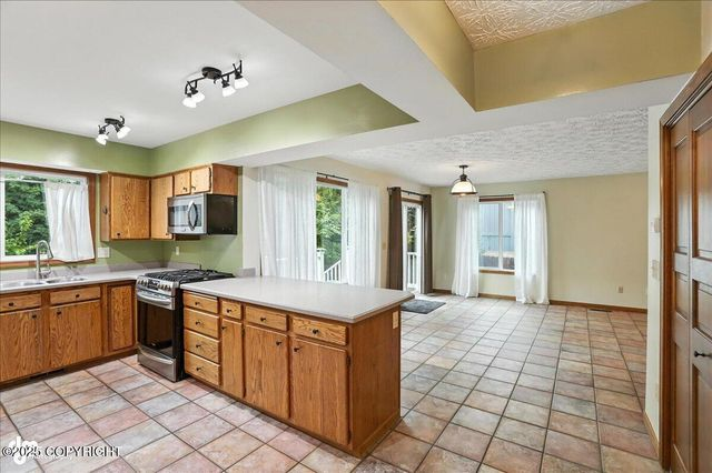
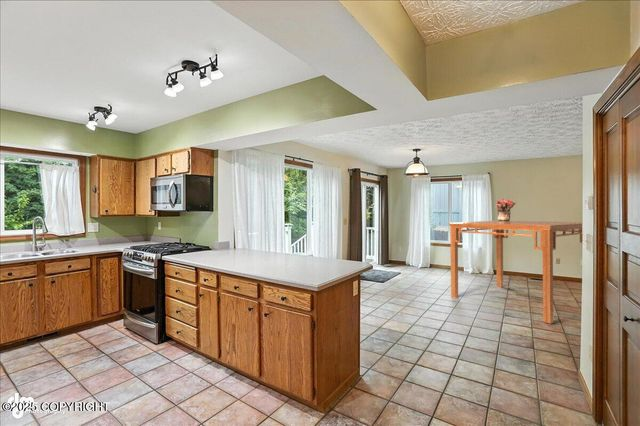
+ dining table (502, 261)
+ bouquet (503, 209)
